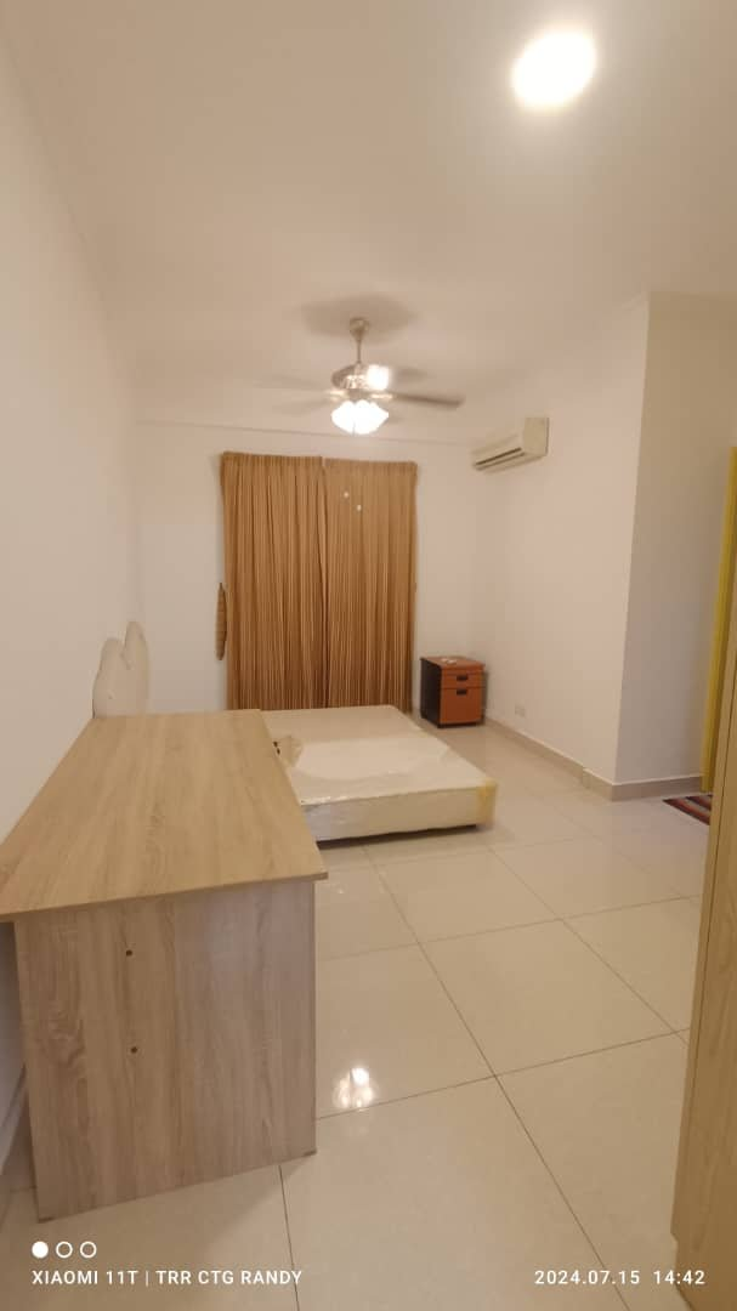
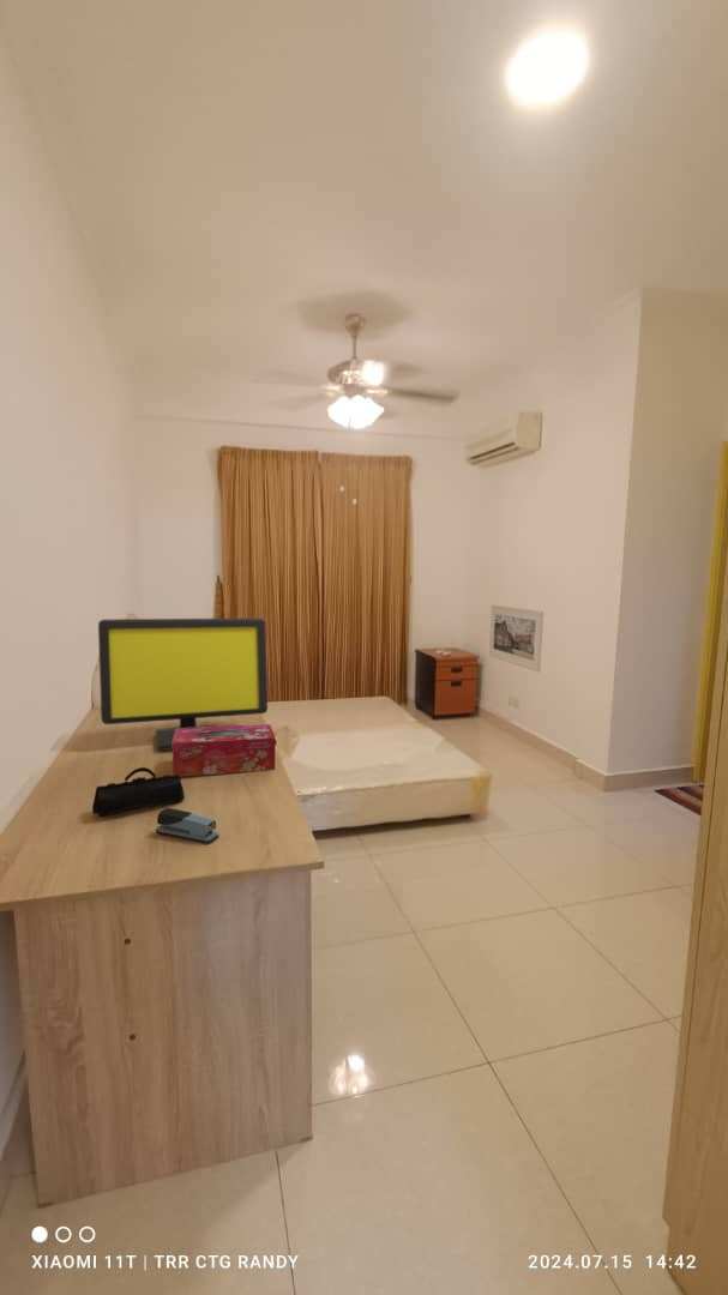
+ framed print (513, 636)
+ pencil case (138, 787)
+ tissue box (224, 748)
+ computer monitor (187, 680)
+ stapler (186, 824)
